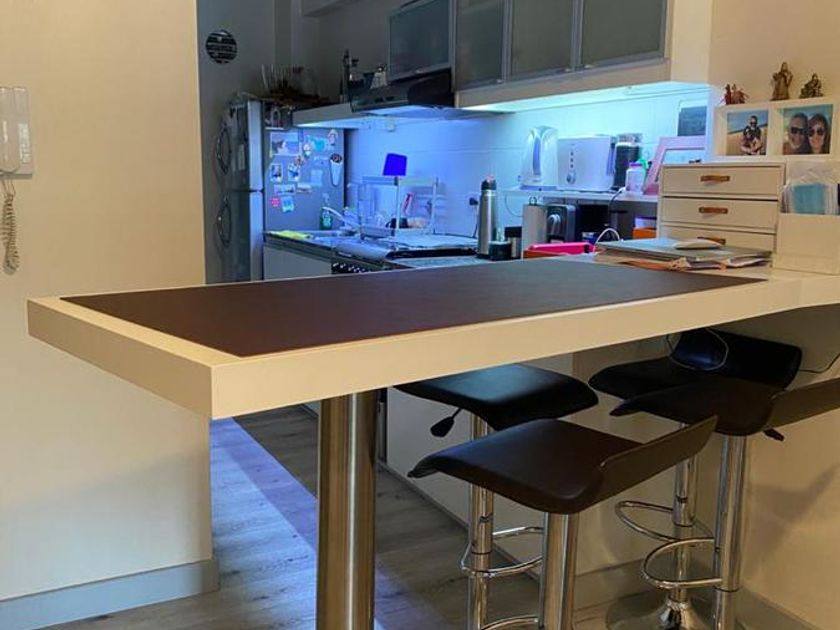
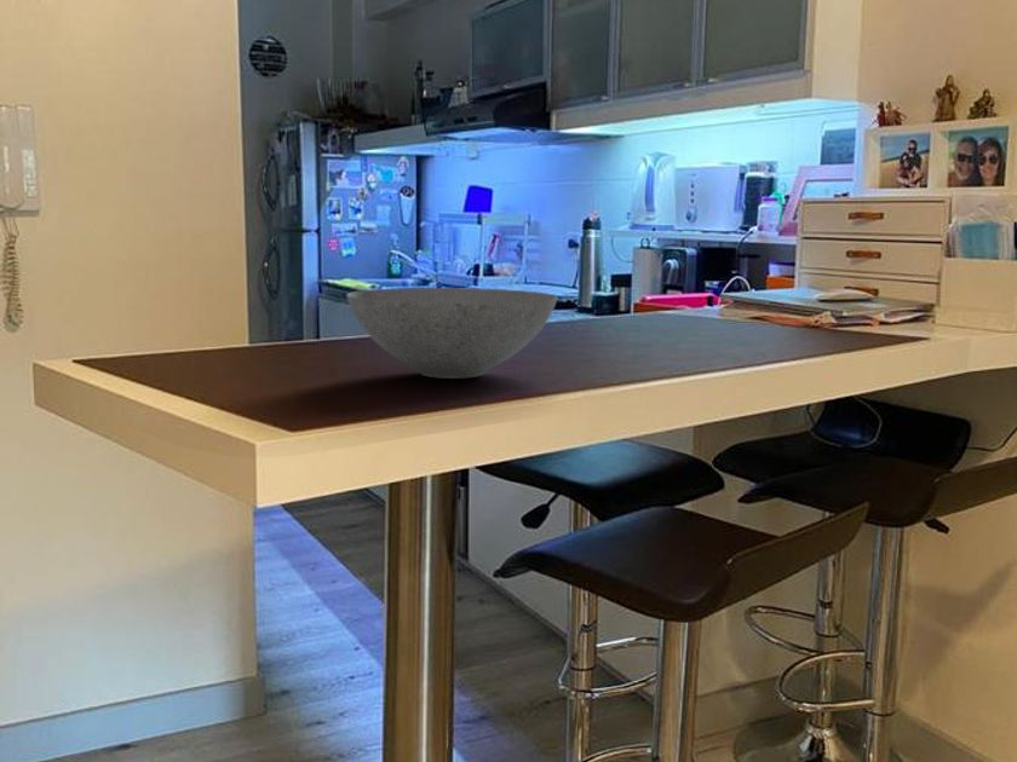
+ bowl (452, 334)
